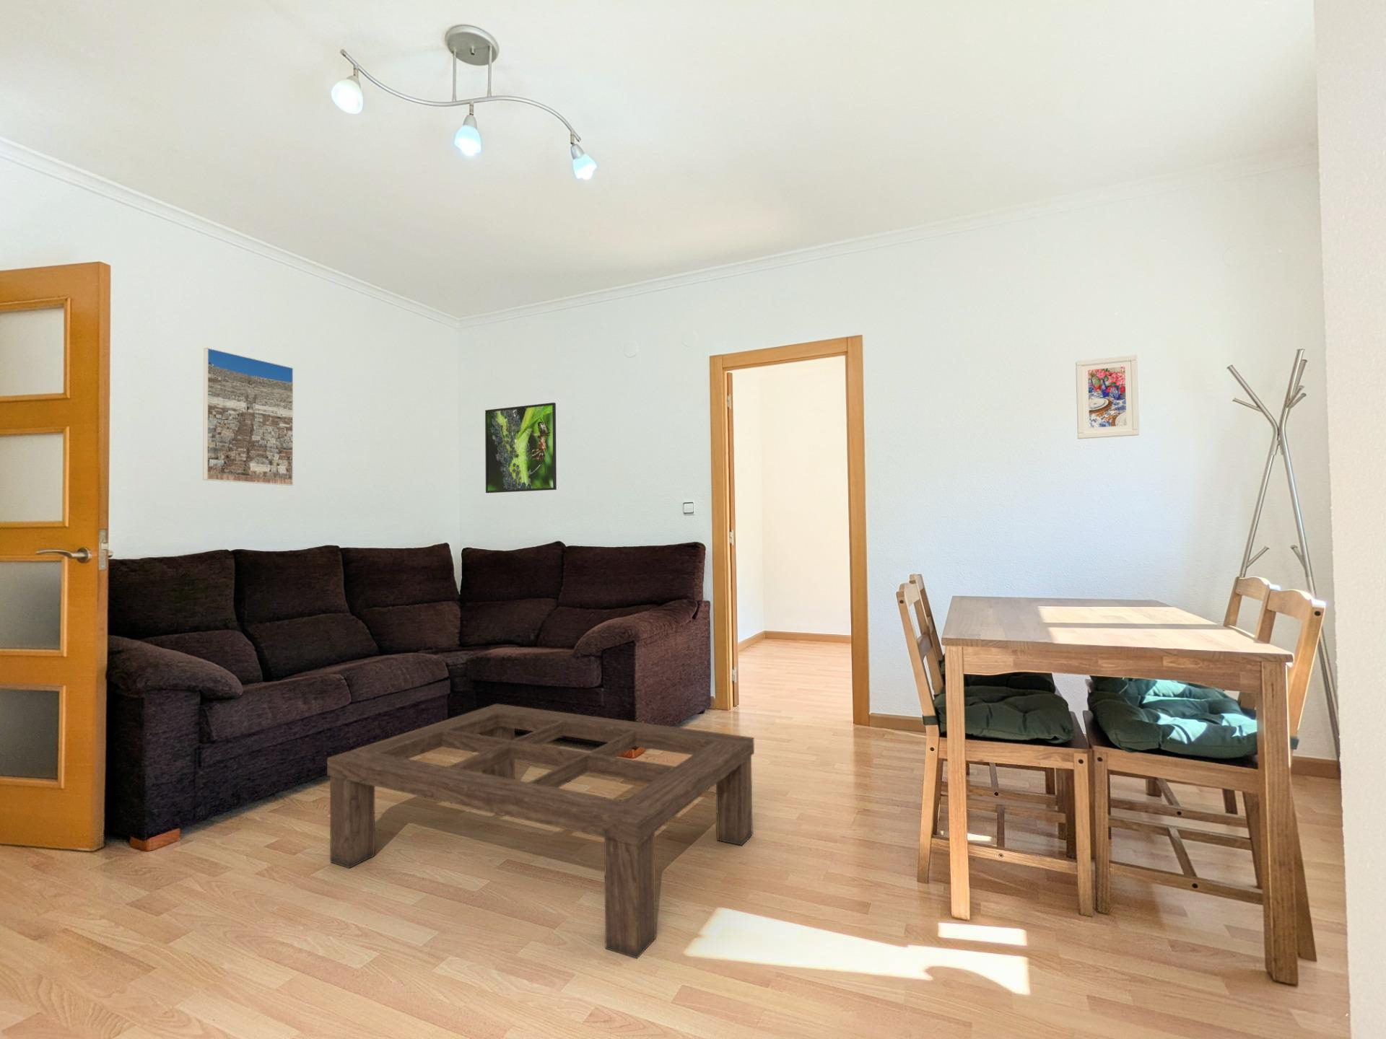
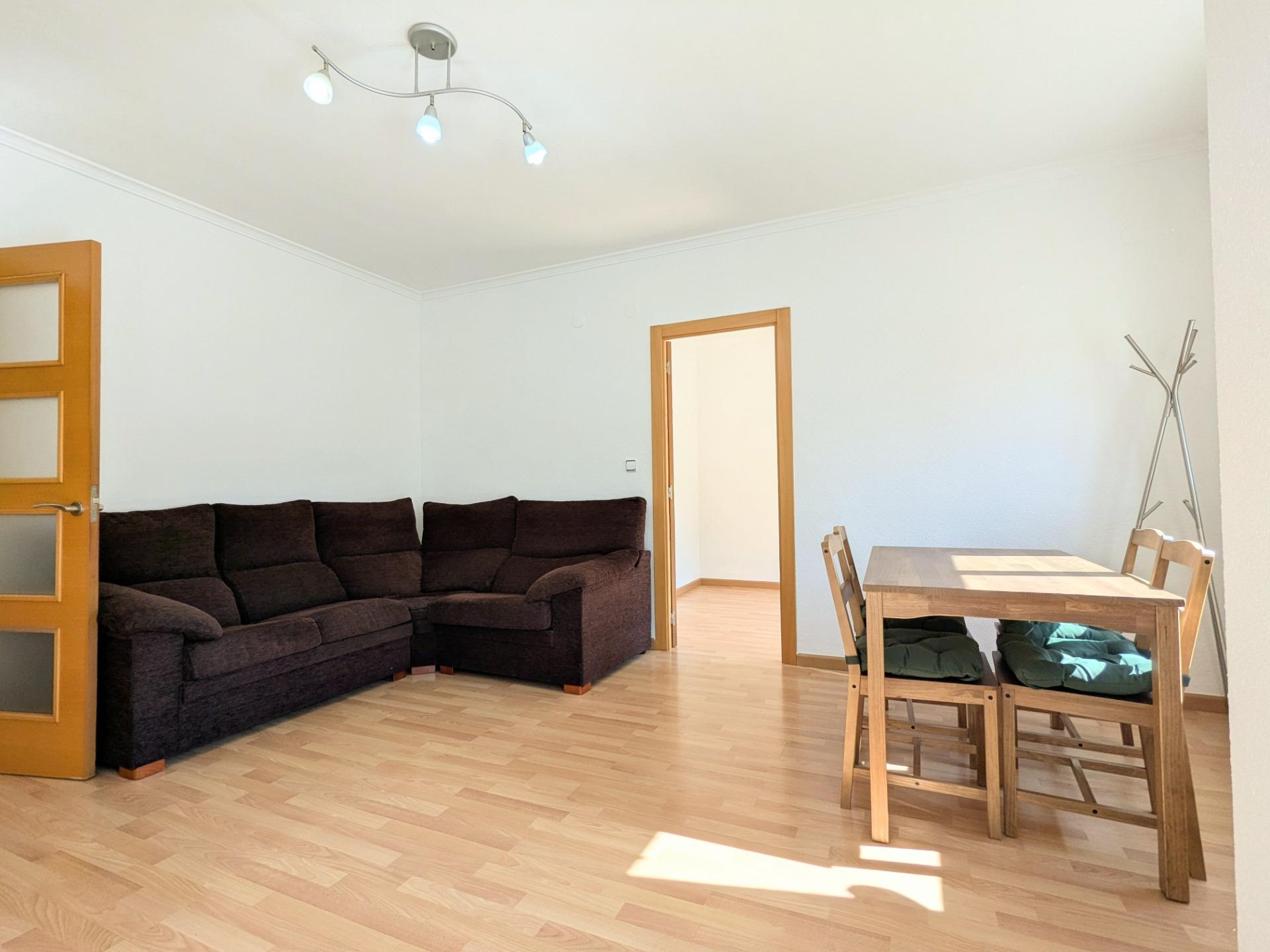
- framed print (251, 420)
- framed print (1107, 397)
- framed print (519, 449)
- coffee table (548, 798)
